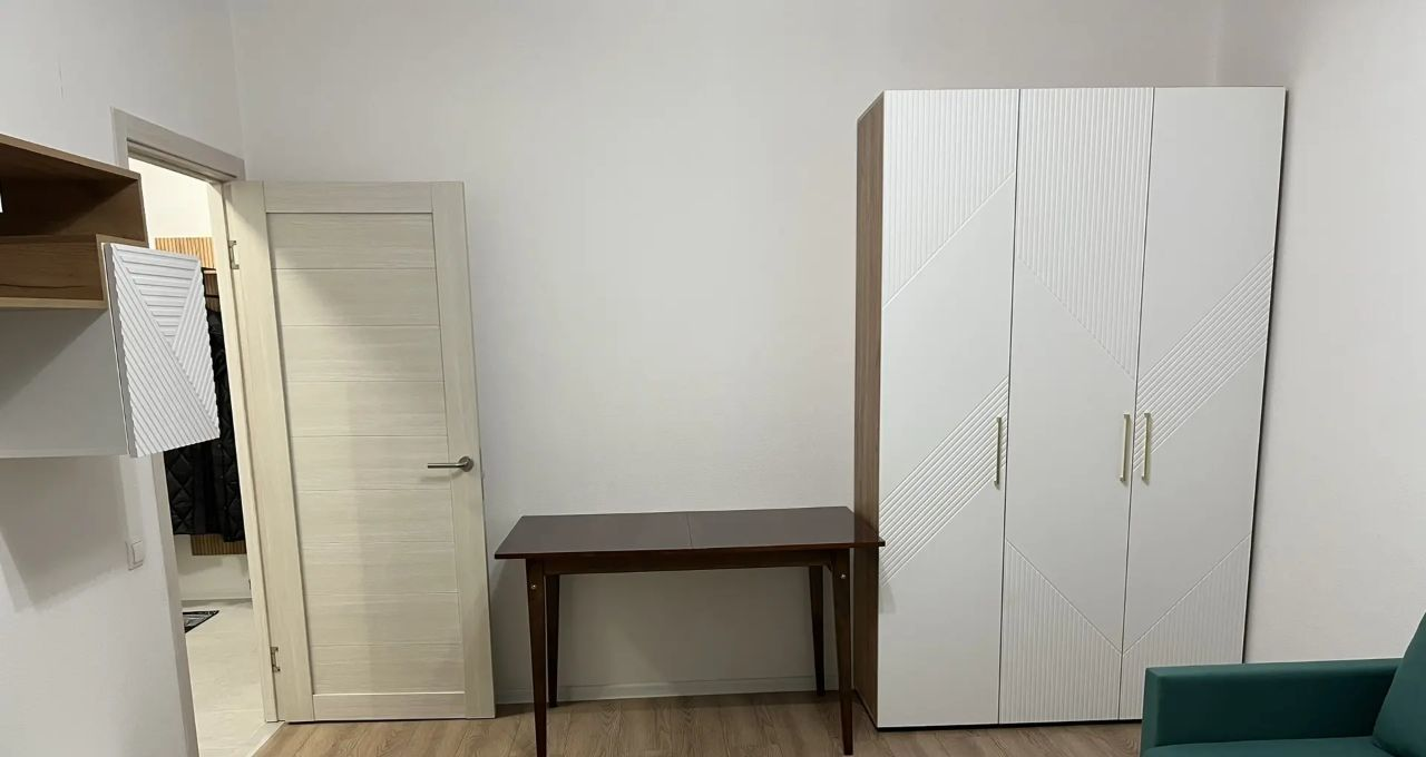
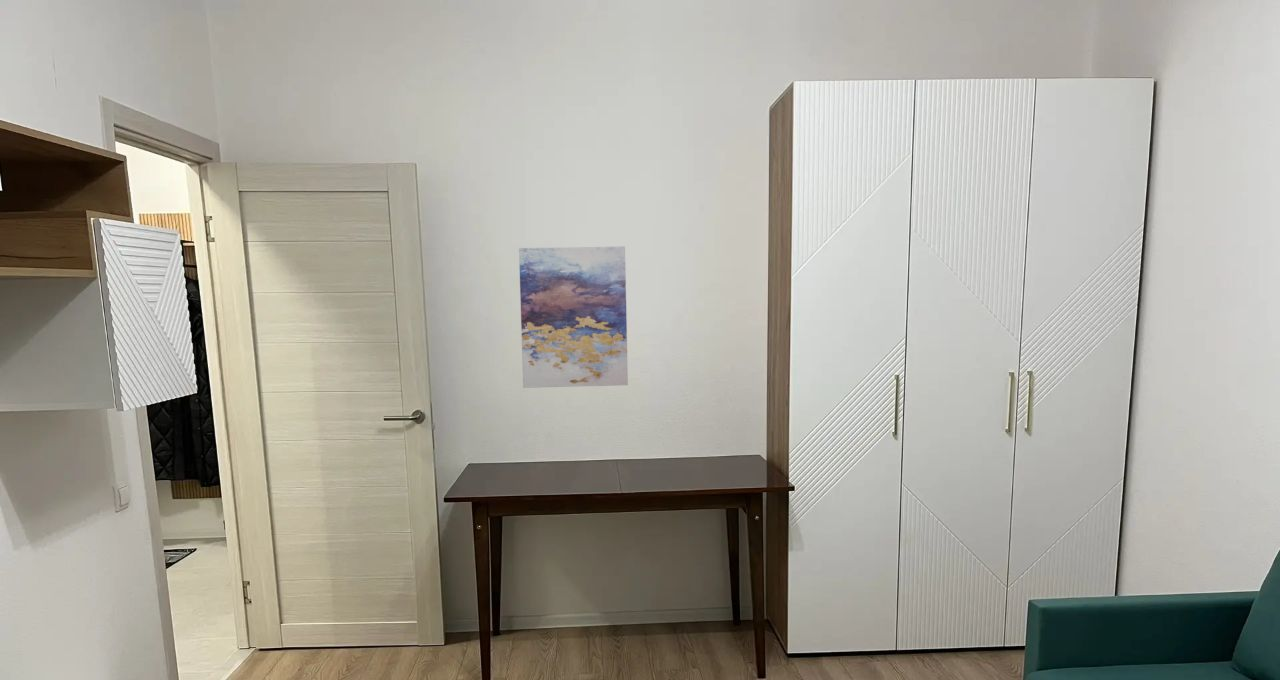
+ wall art (574, 317)
